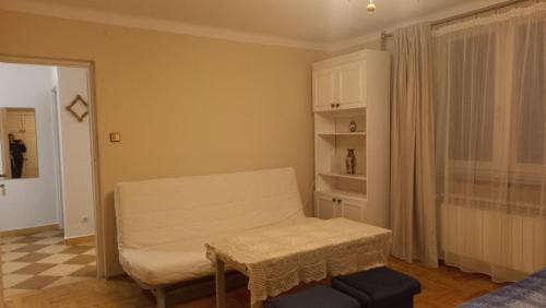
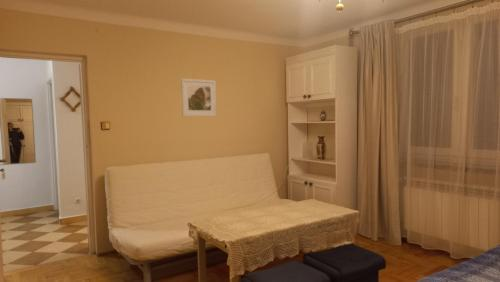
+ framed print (199, 98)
